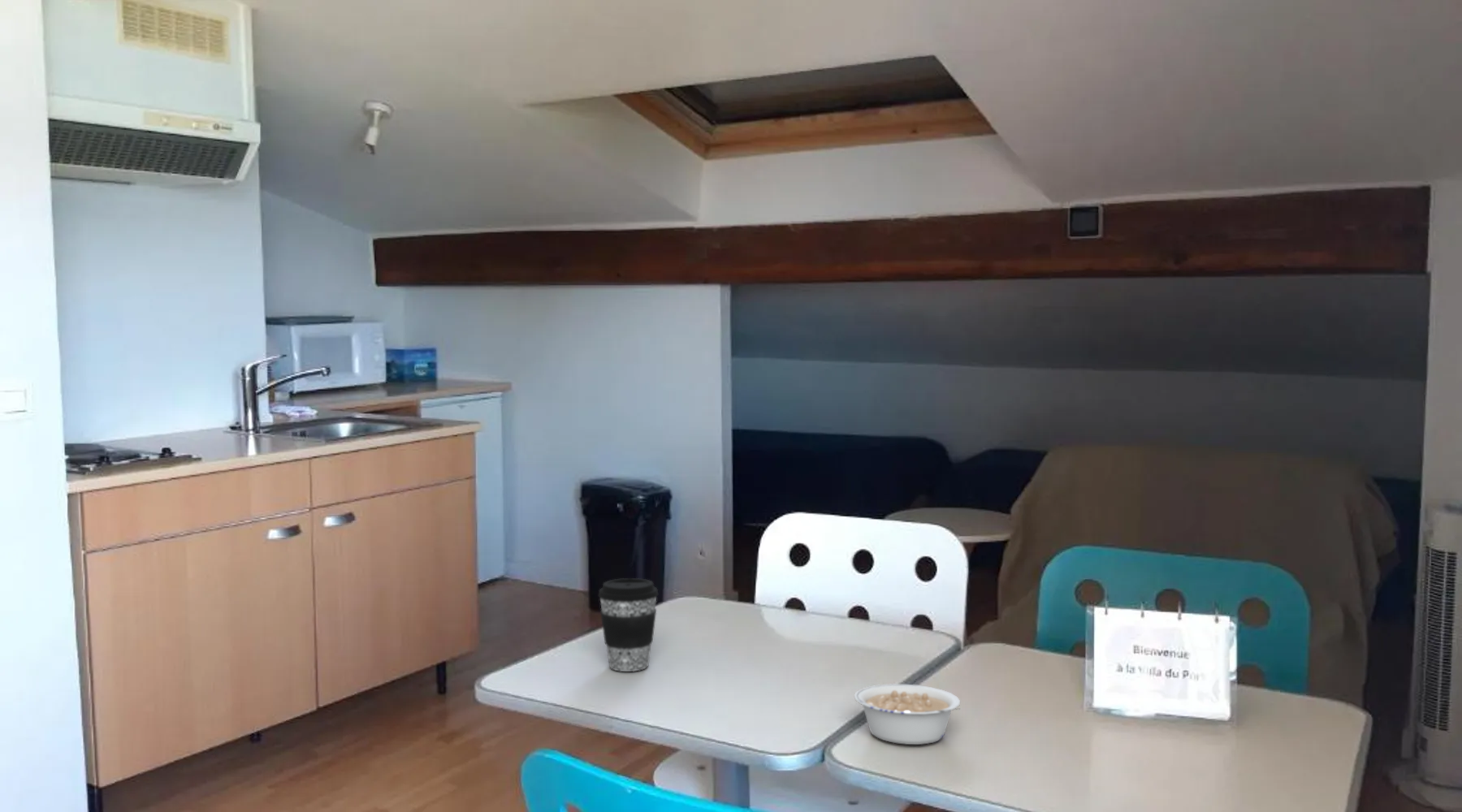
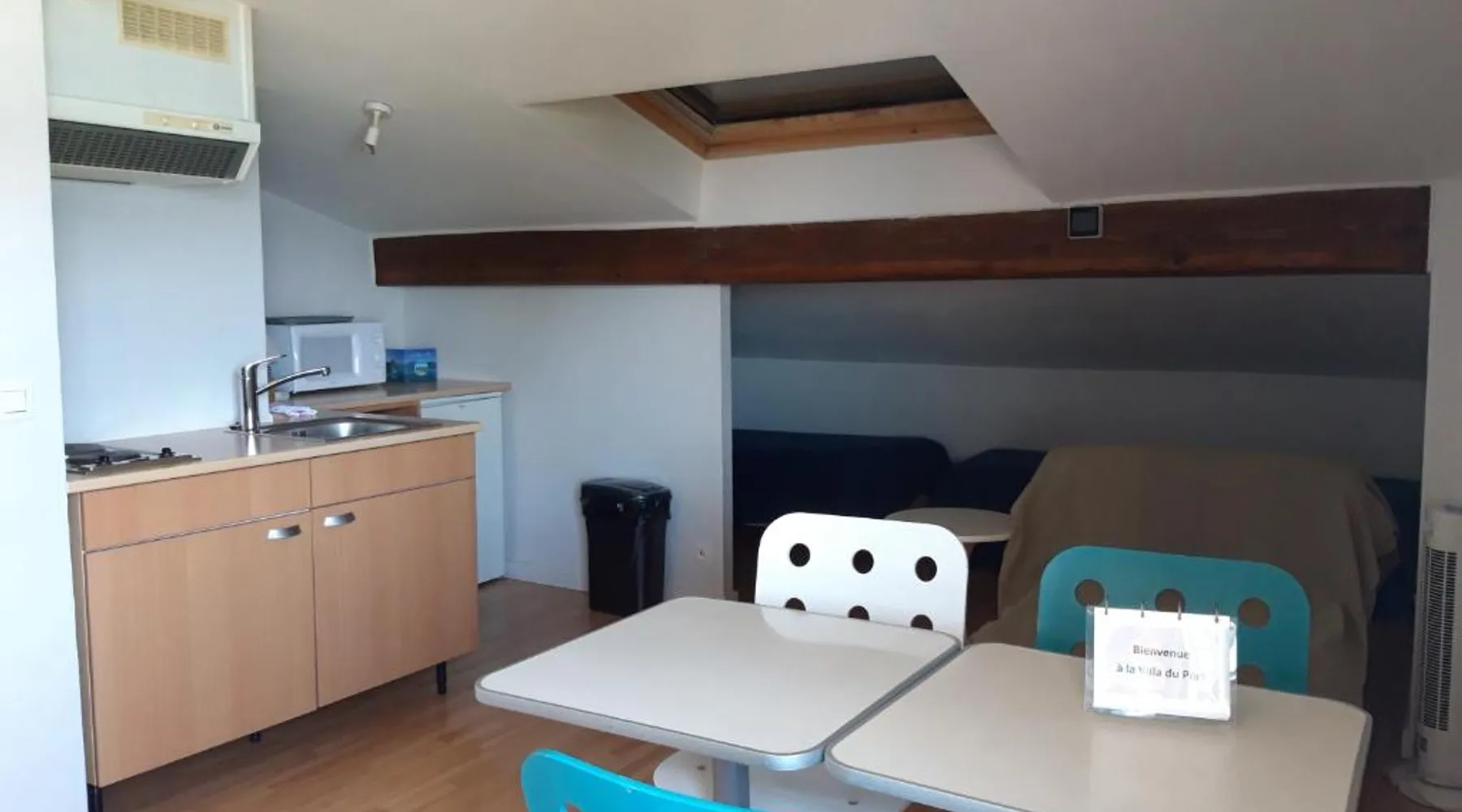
- coffee cup (628, 624)
- legume (911, 712)
